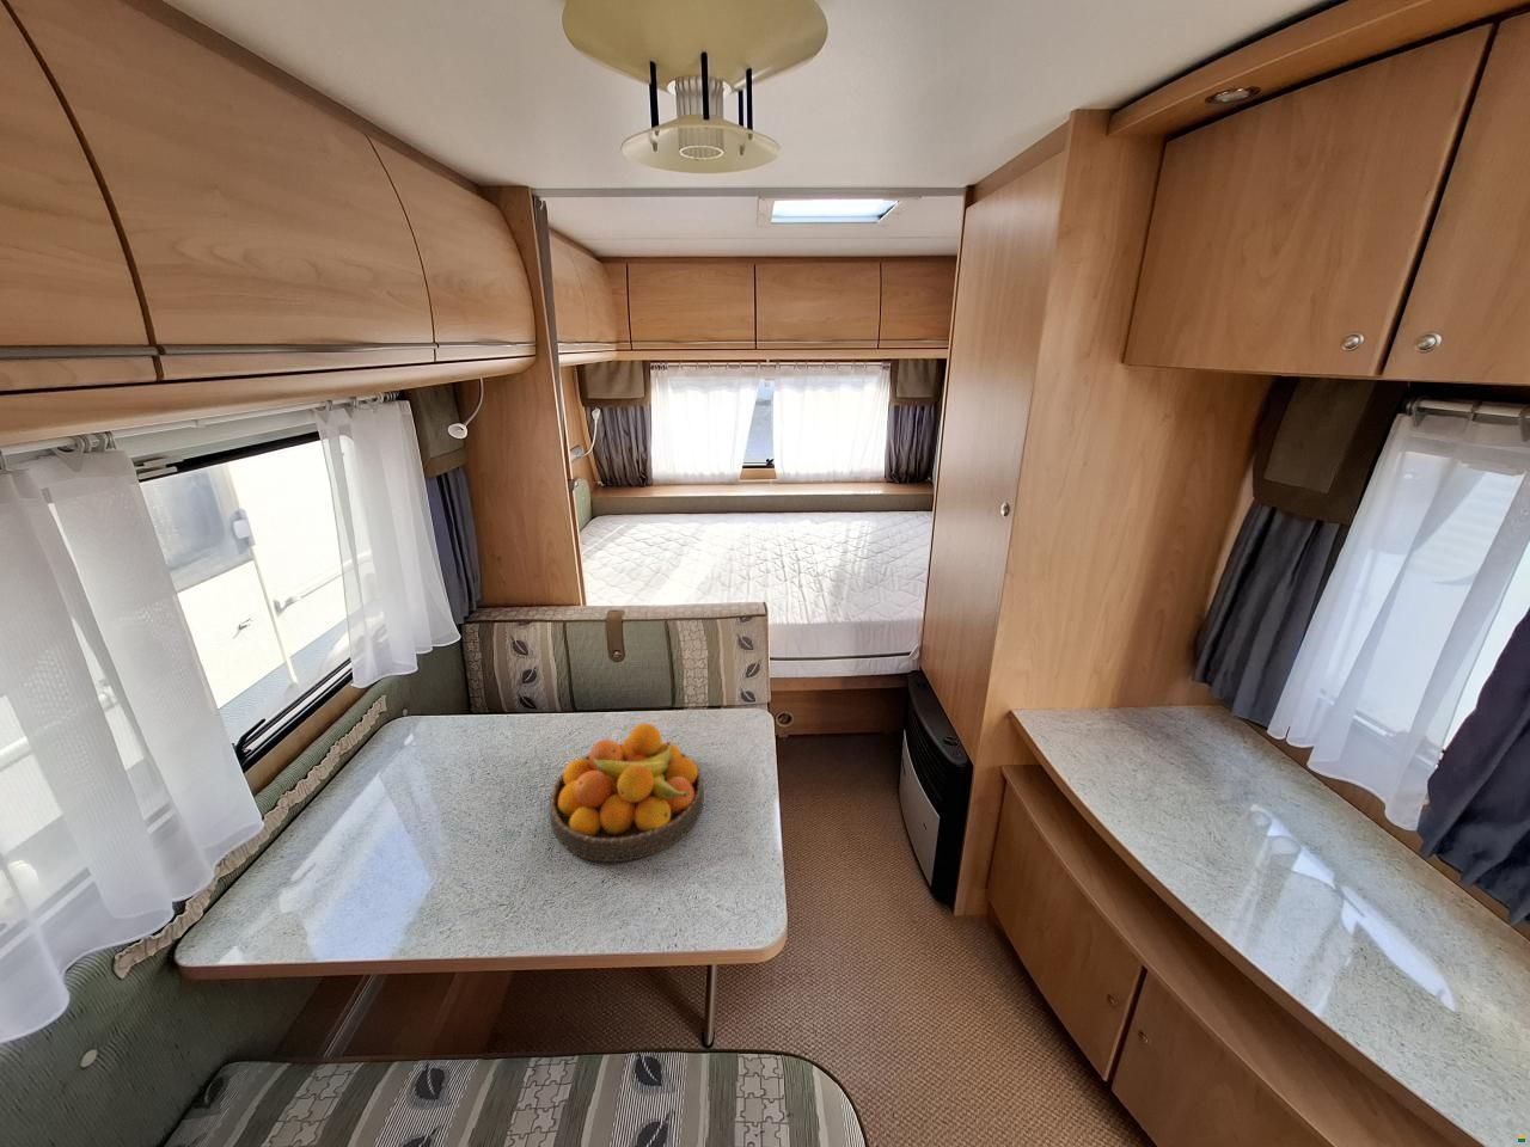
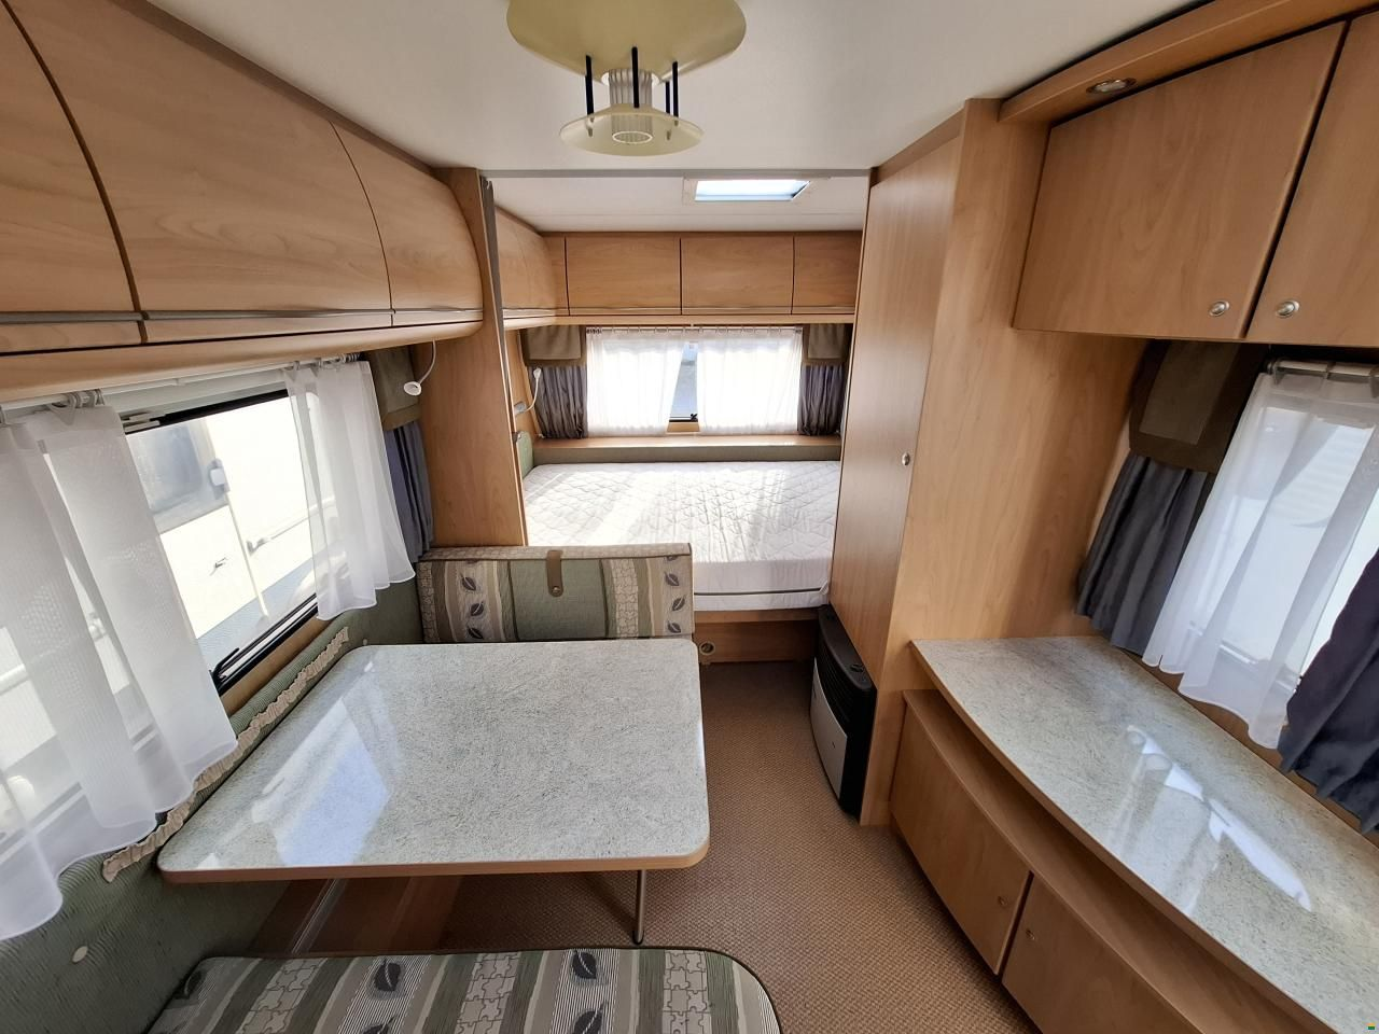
- fruit bowl (626, 777)
